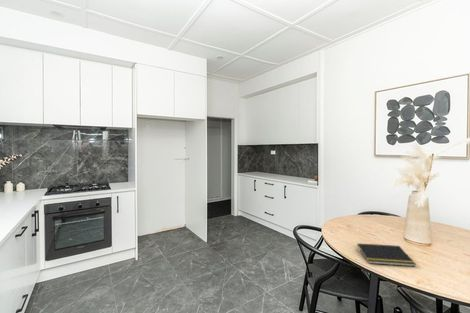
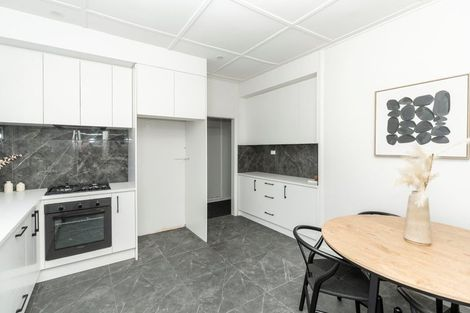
- notepad (384, 254)
